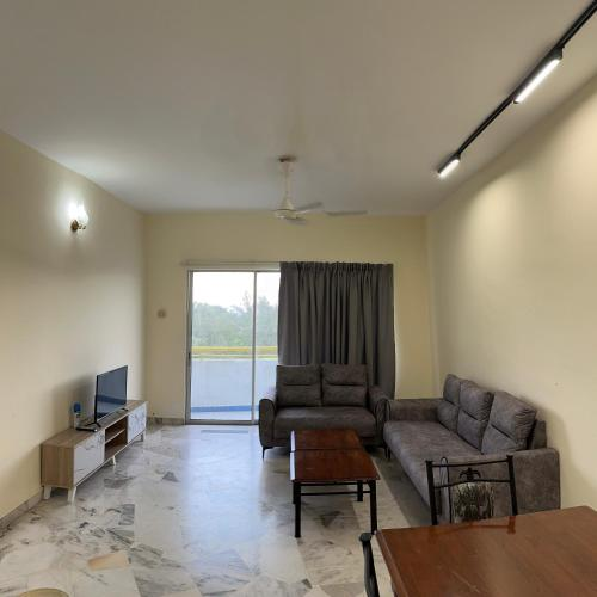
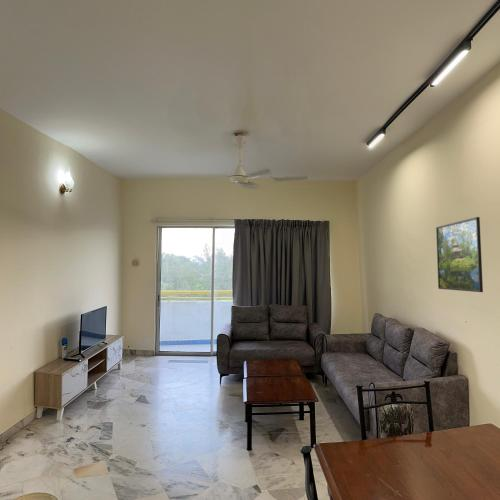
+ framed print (456, 256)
